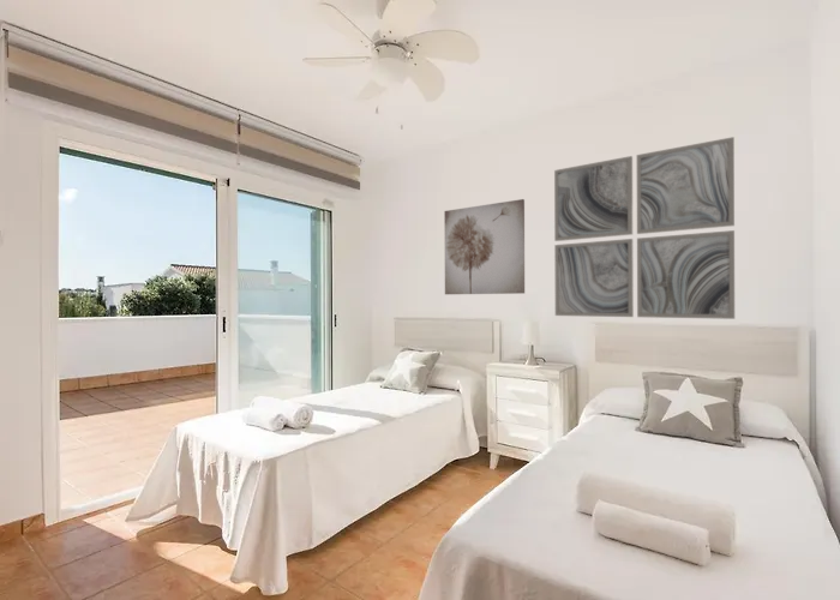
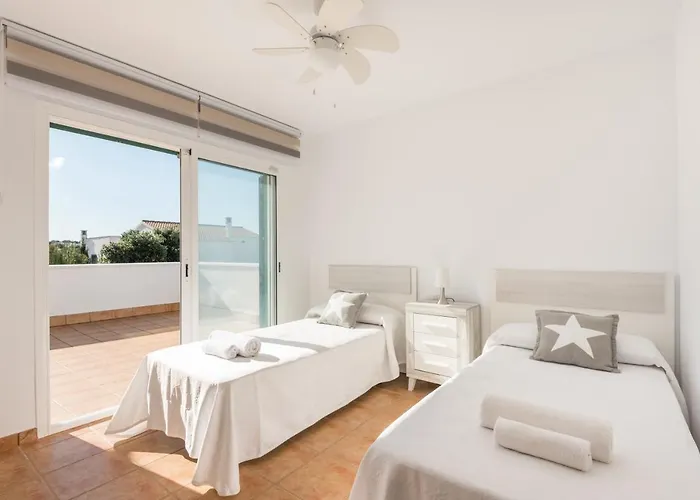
- wall art (631, 234)
- wall art (481, 250)
